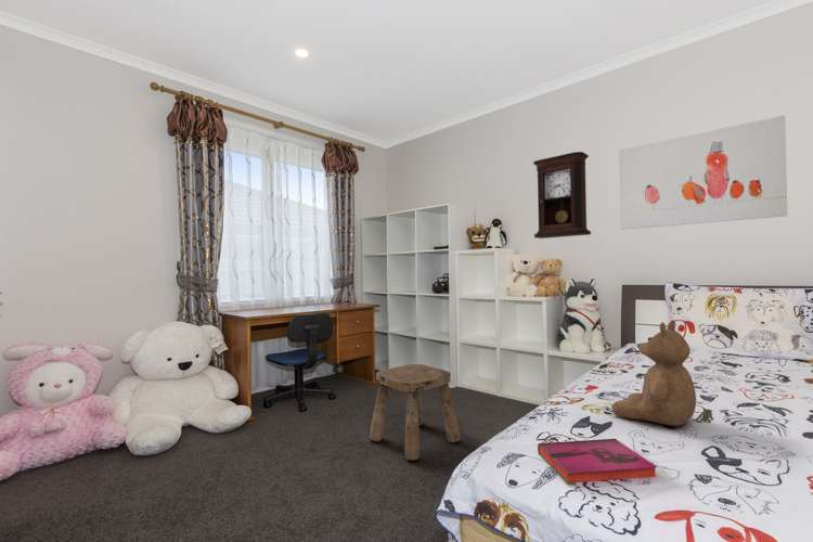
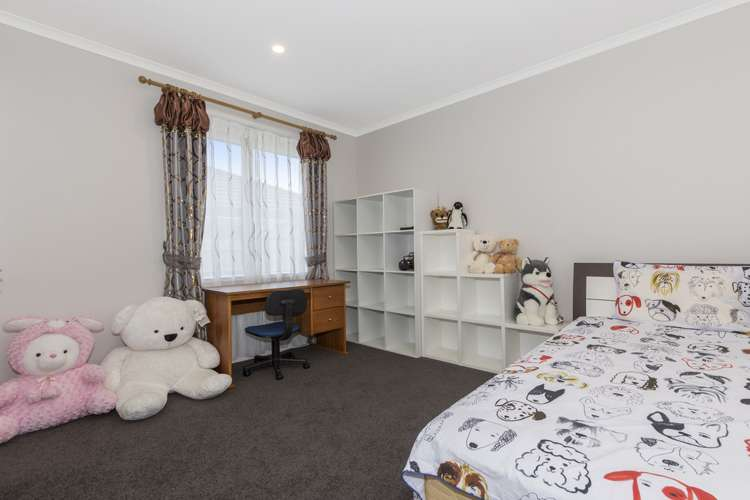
- wall art (693, 179)
- teddy bear (653, 369)
- hardback book (593, 459)
- stool (413, 405)
- pendulum clock (559, 196)
